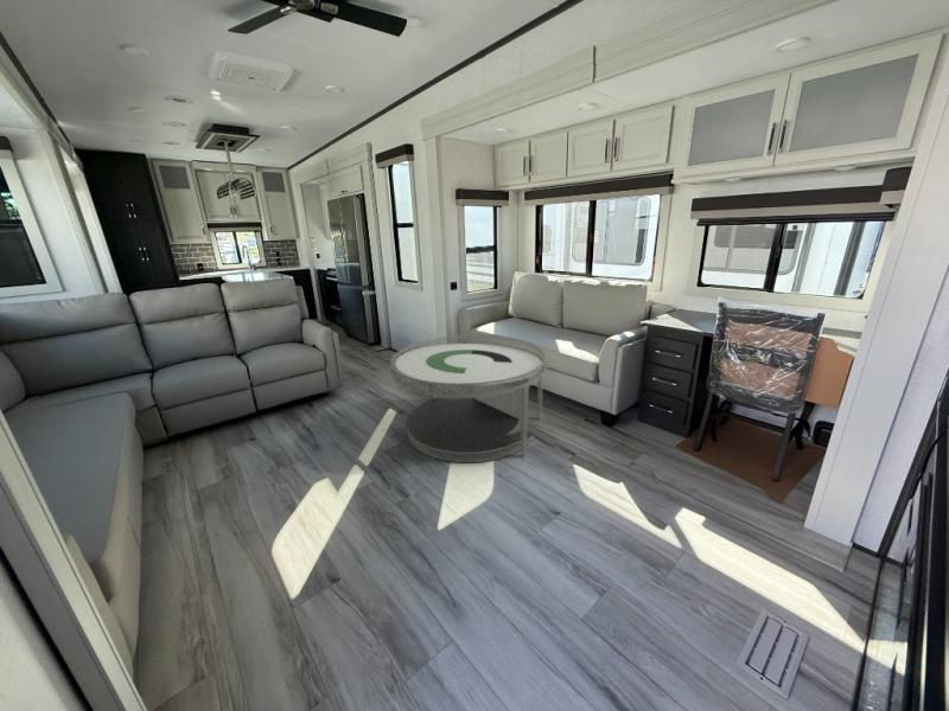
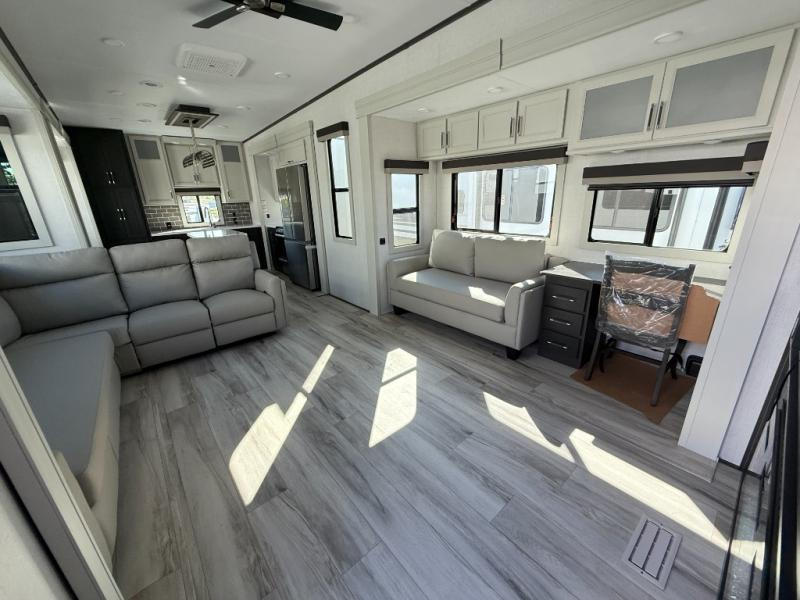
- coffee table (470, 391)
